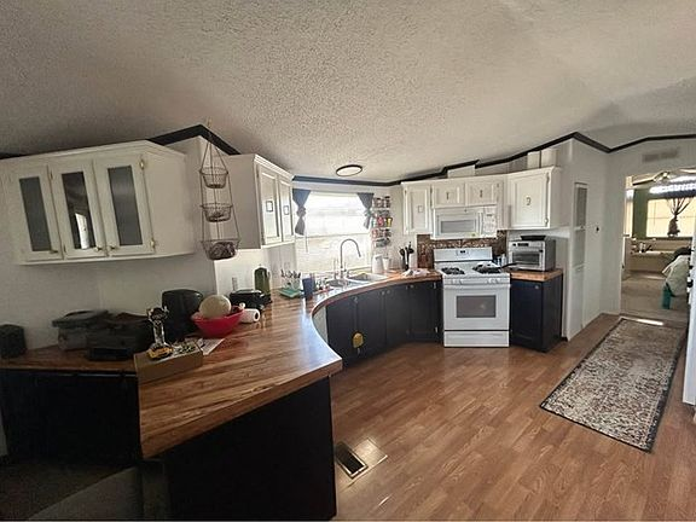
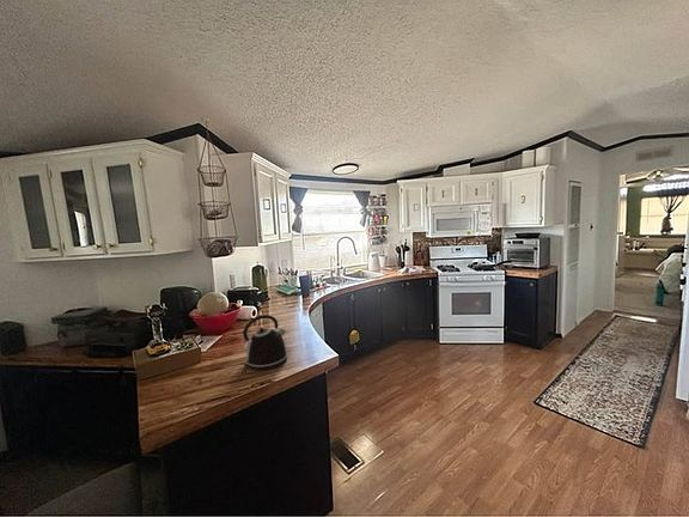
+ kettle (264, 337)
